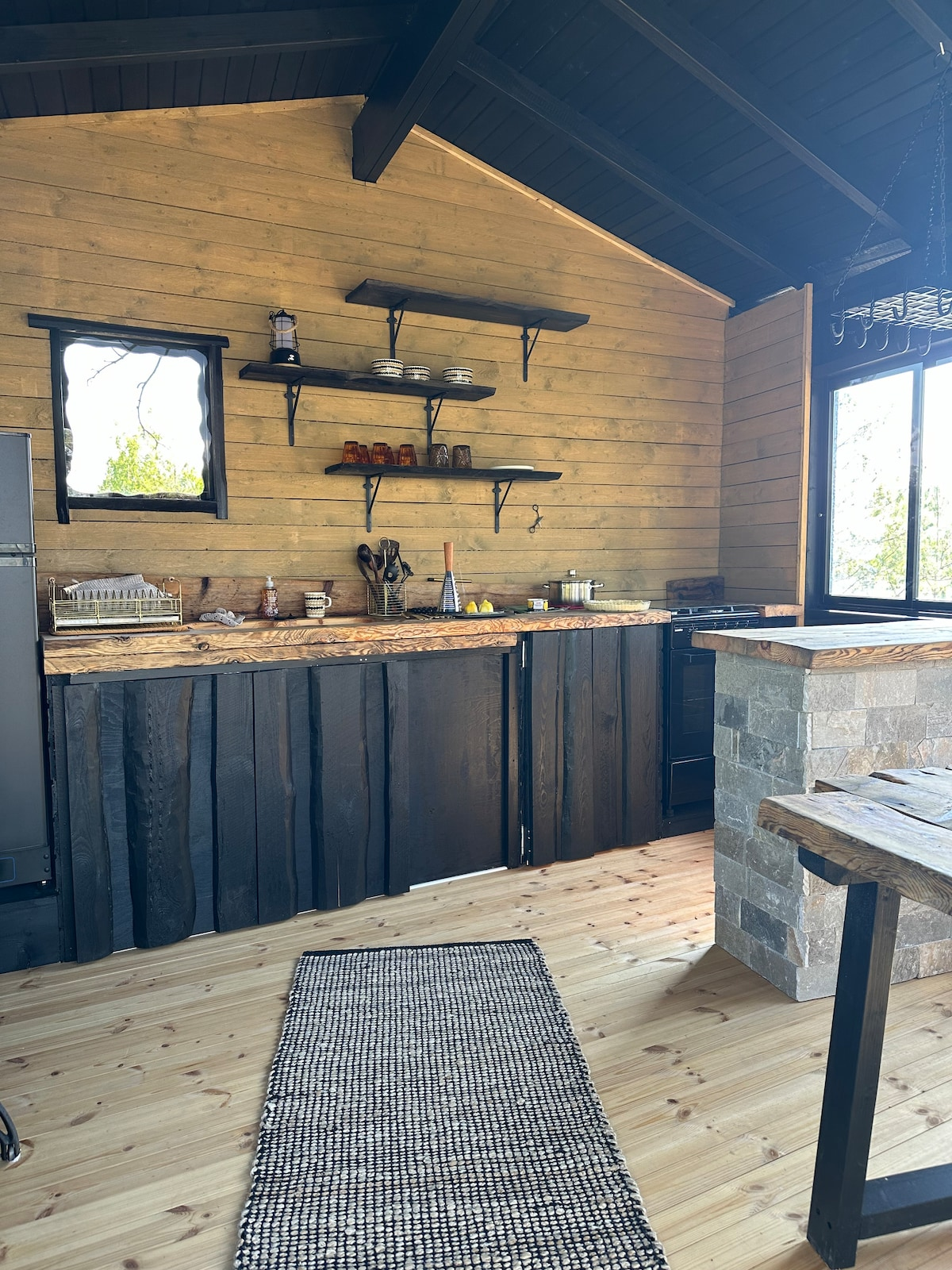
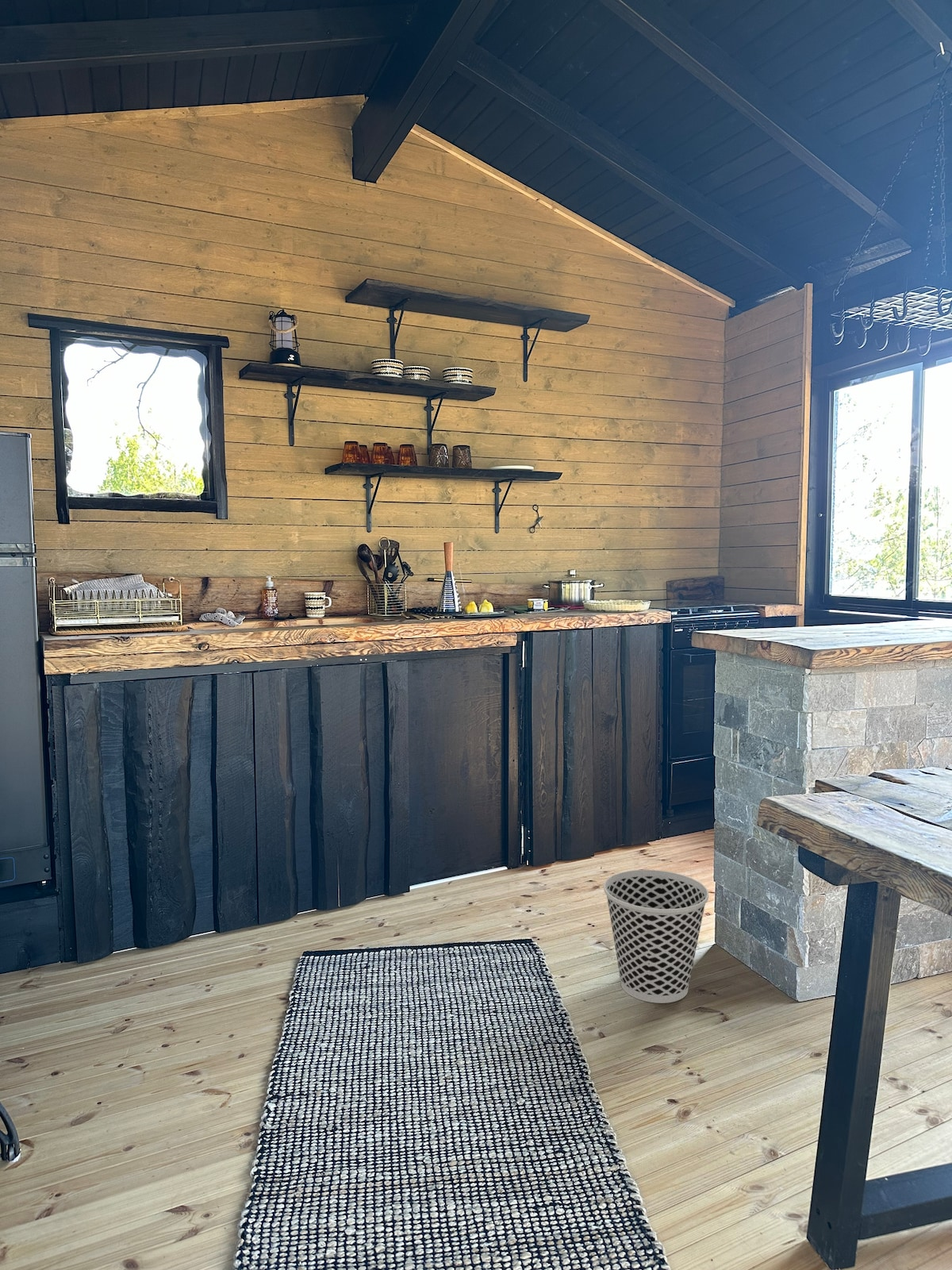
+ wastebasket (654, 937)
